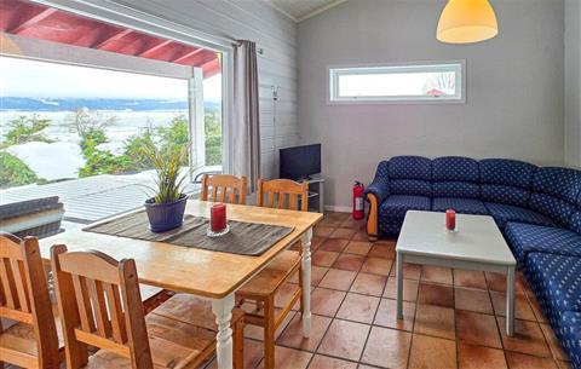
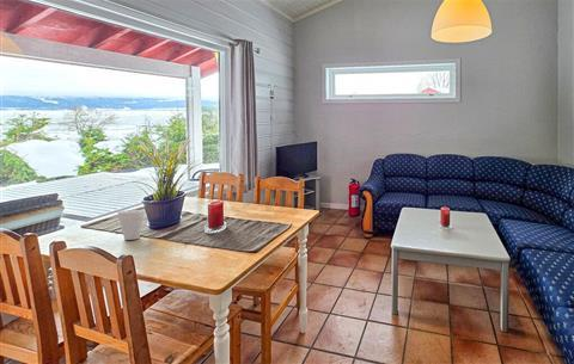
+ cup (132, 224)
